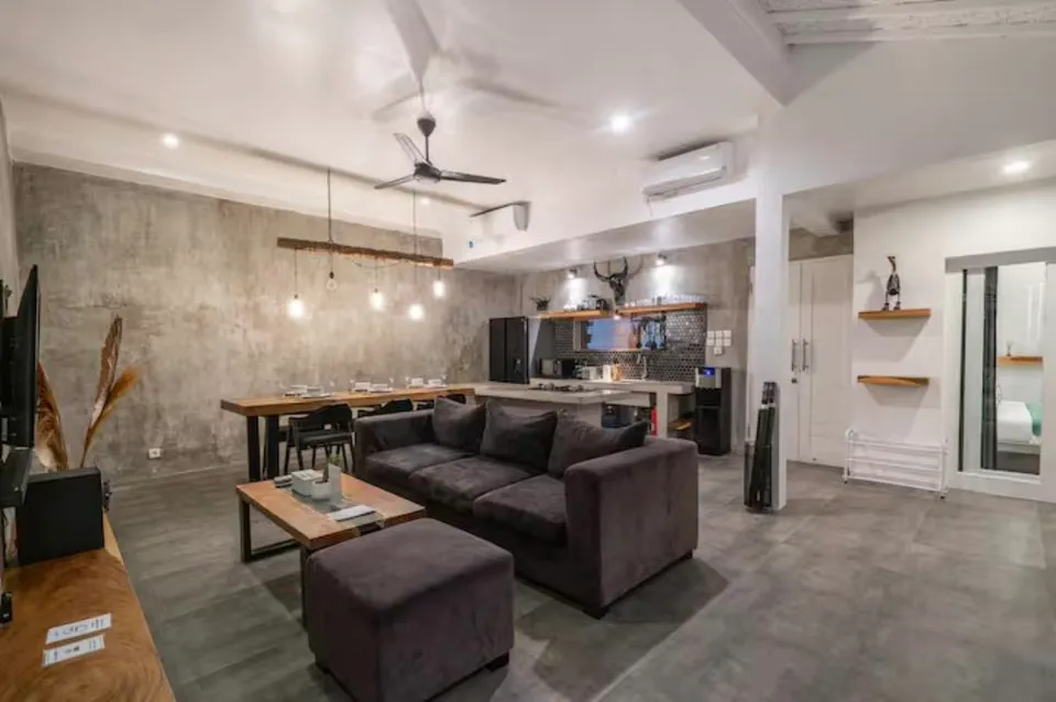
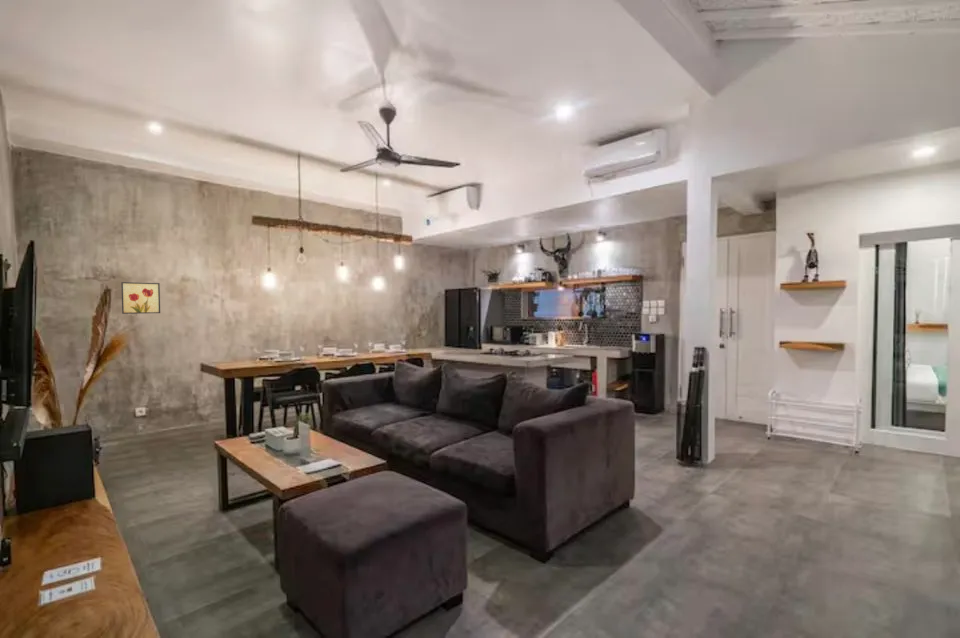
+ wall art (141, 298)
